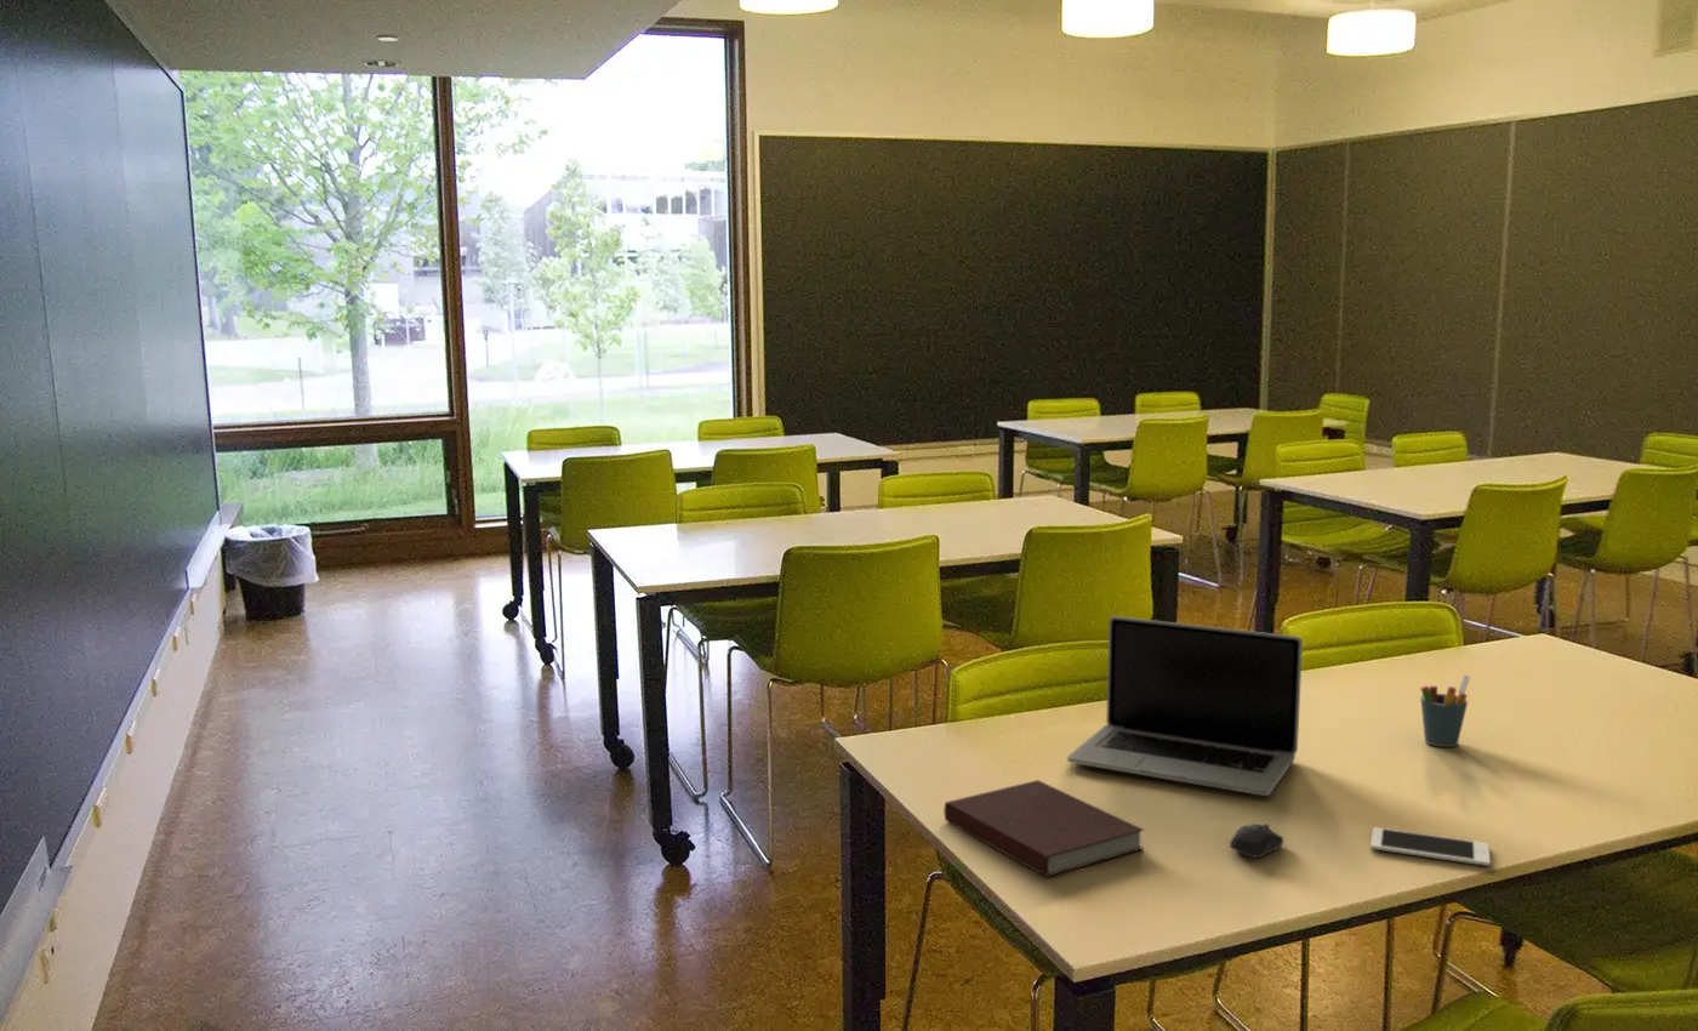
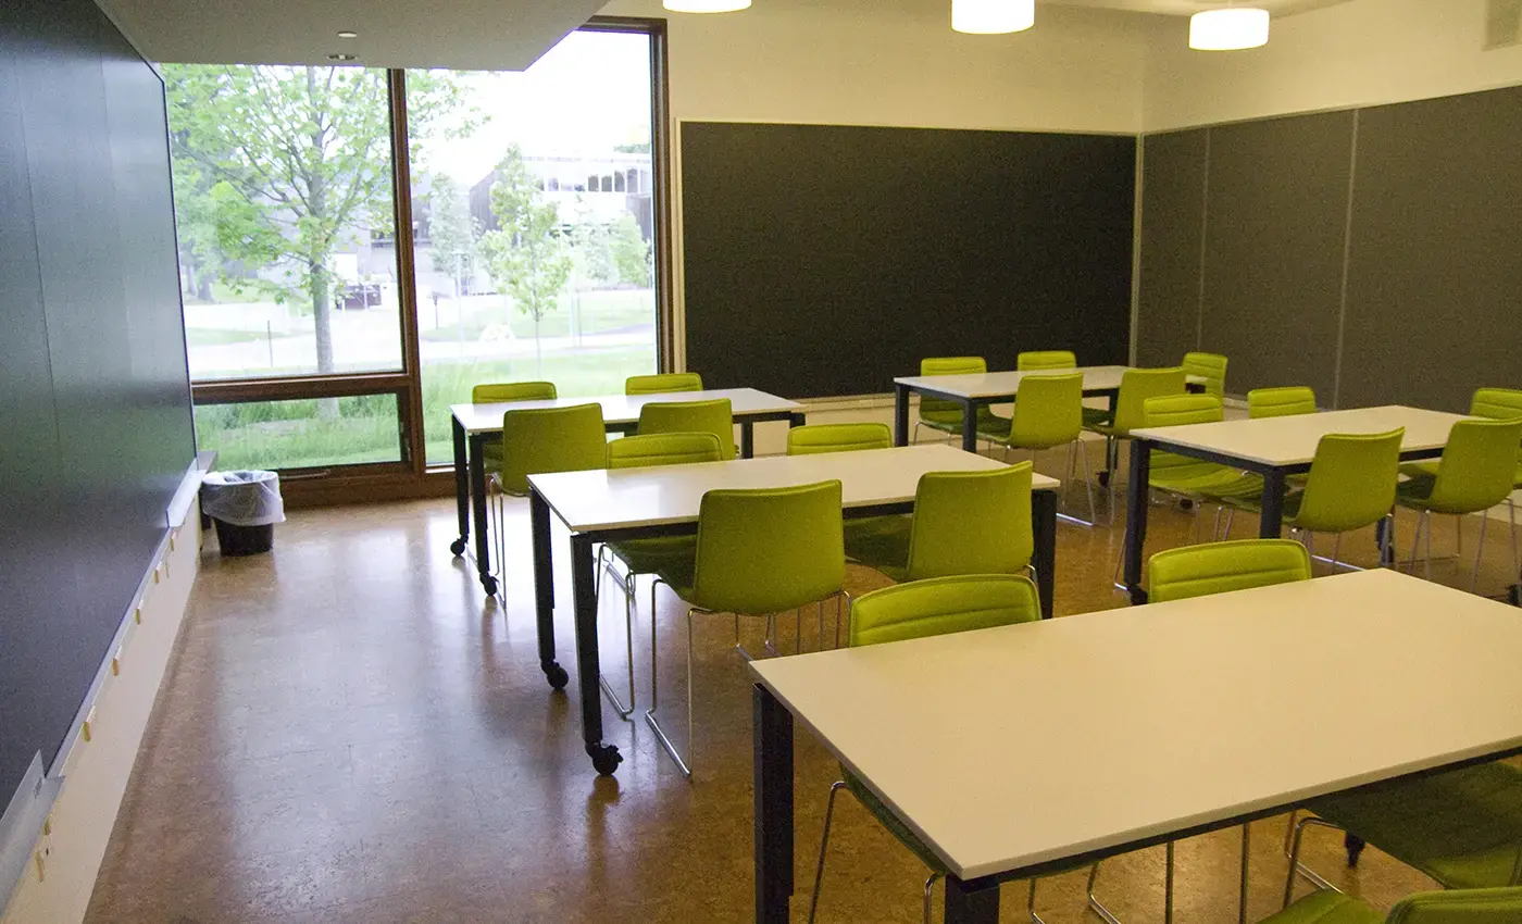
- cell phone (1429, 845)
- pen holder (1443, 710)
- laptop (1184, 701)
- notebook (1041, 825)
- computer mouse (1255, 836)
